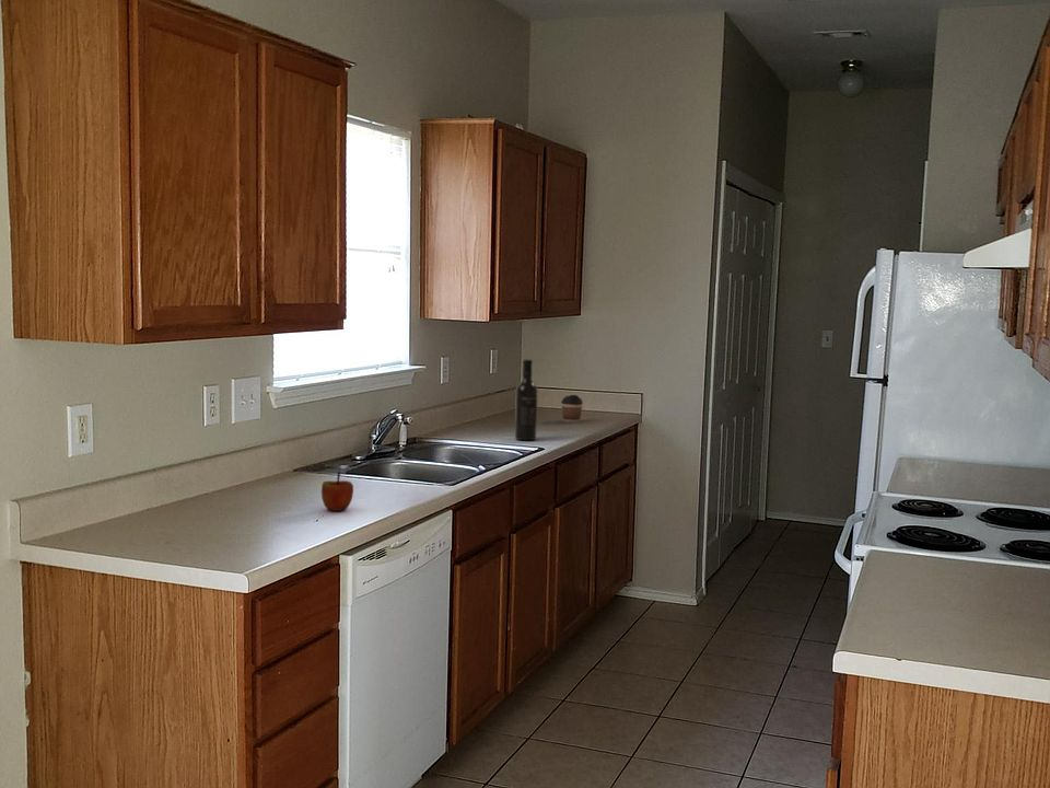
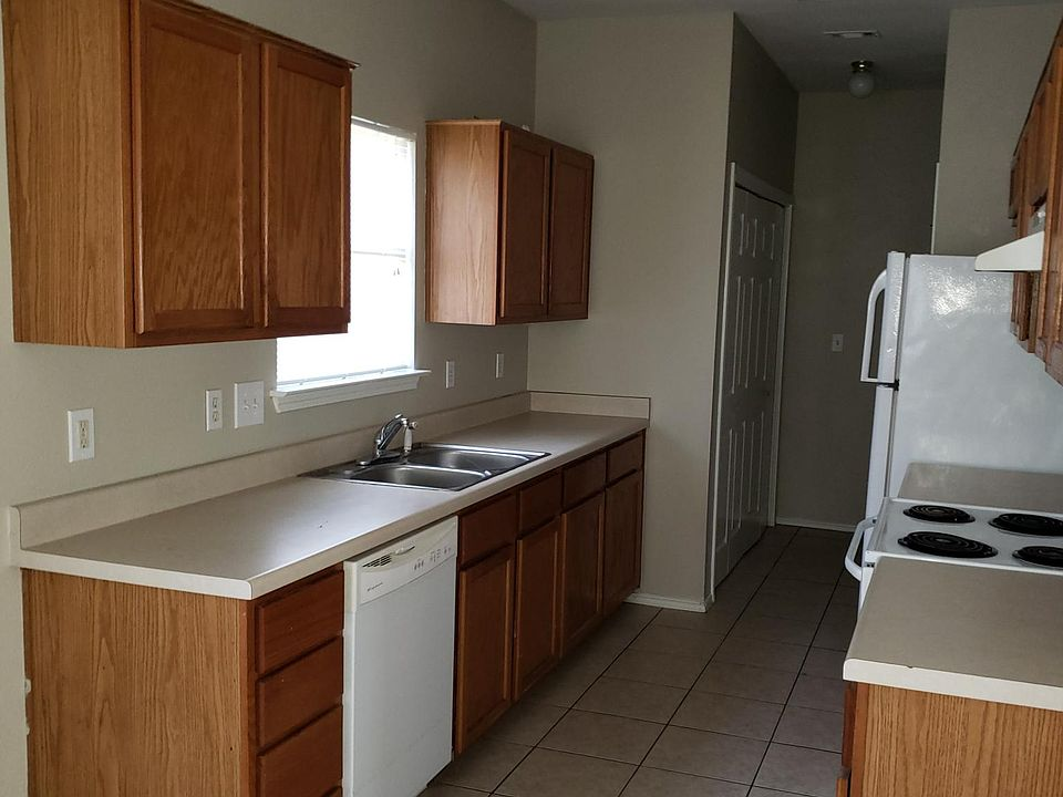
- coffee cup (571, 408)
- apple (337, 489)
- wine bottle (526, 399)
